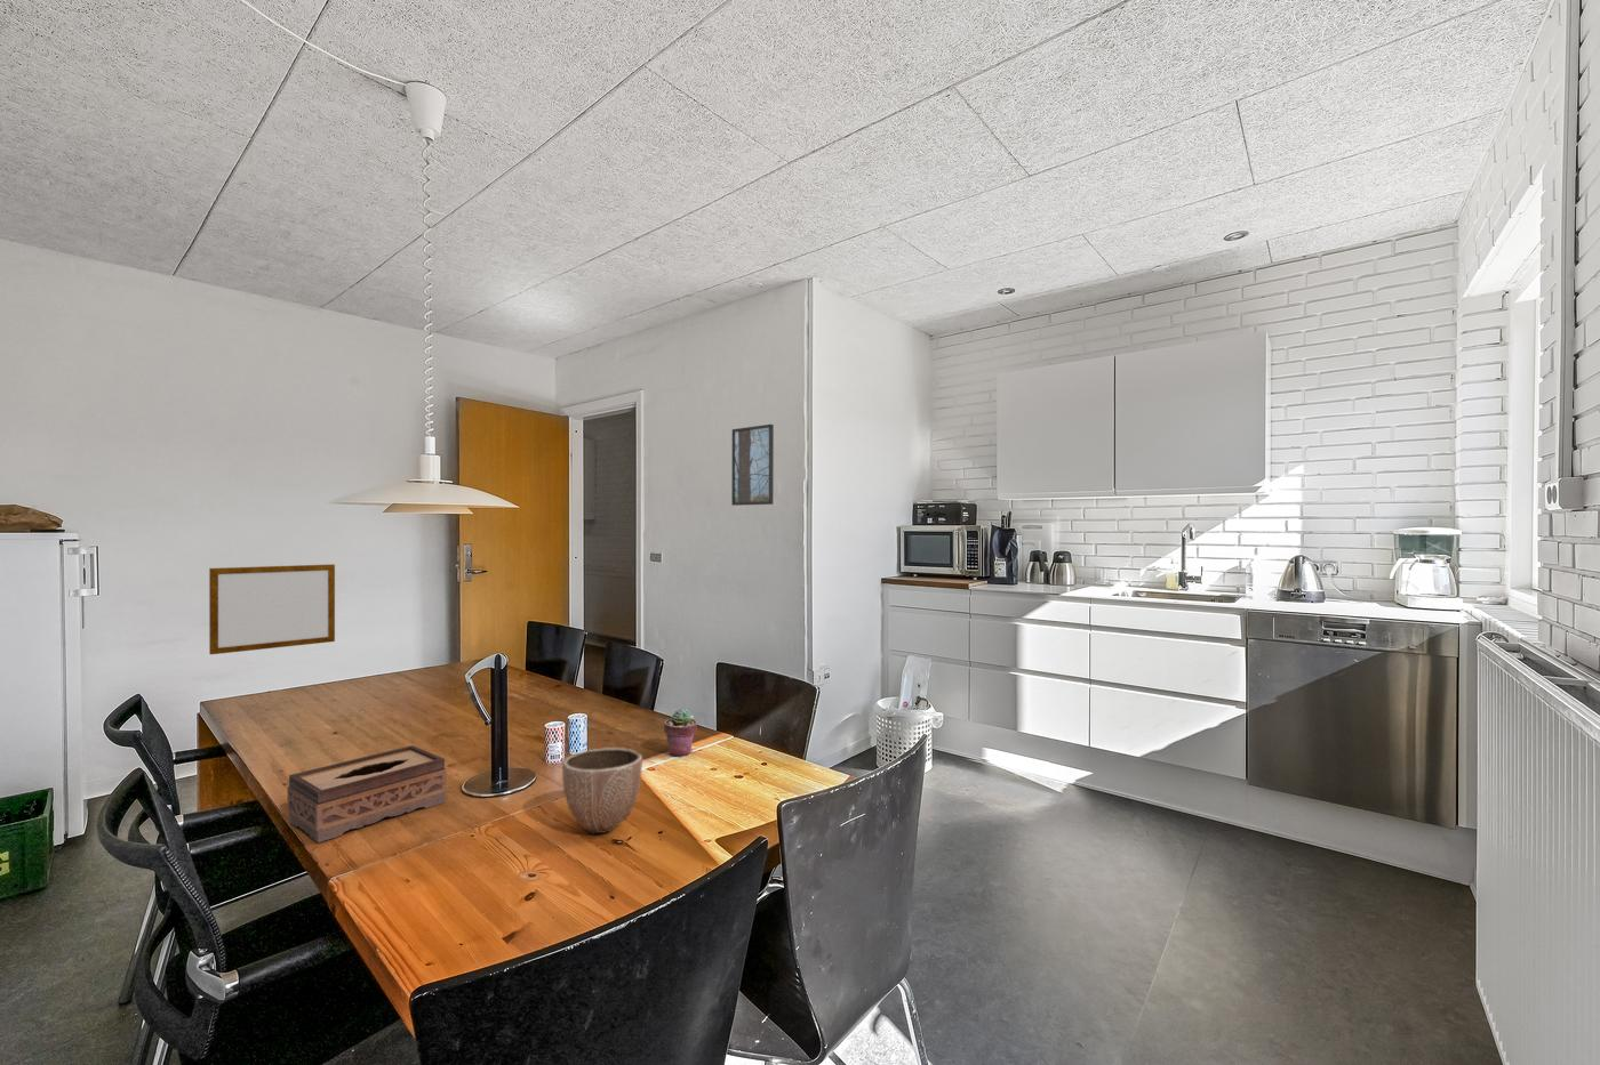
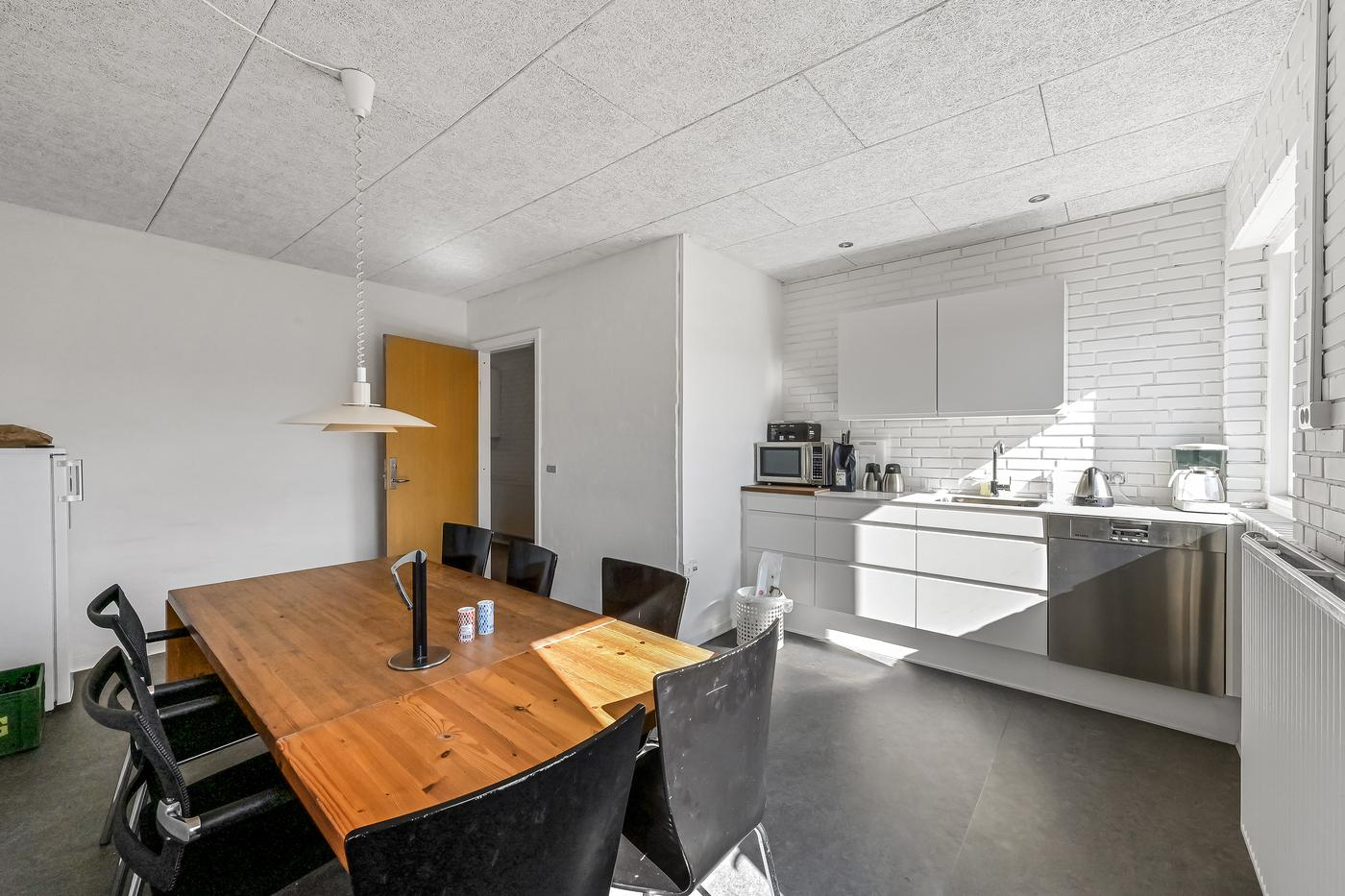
- decorative bowl (602, 792)
- writing board (276, 606)
- tissue box (369, 789)
- potted succulent (680, 731)
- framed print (752, 466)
